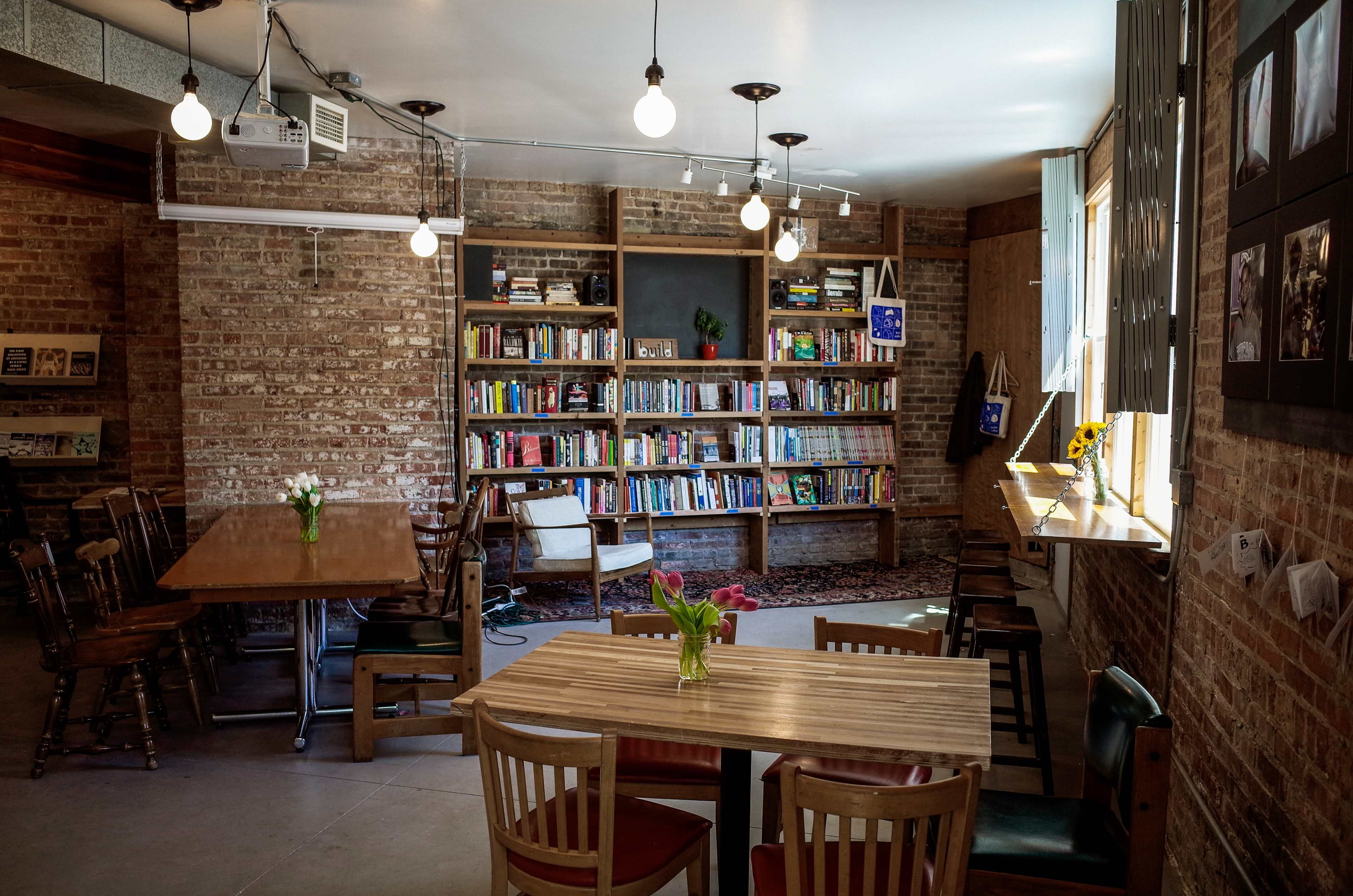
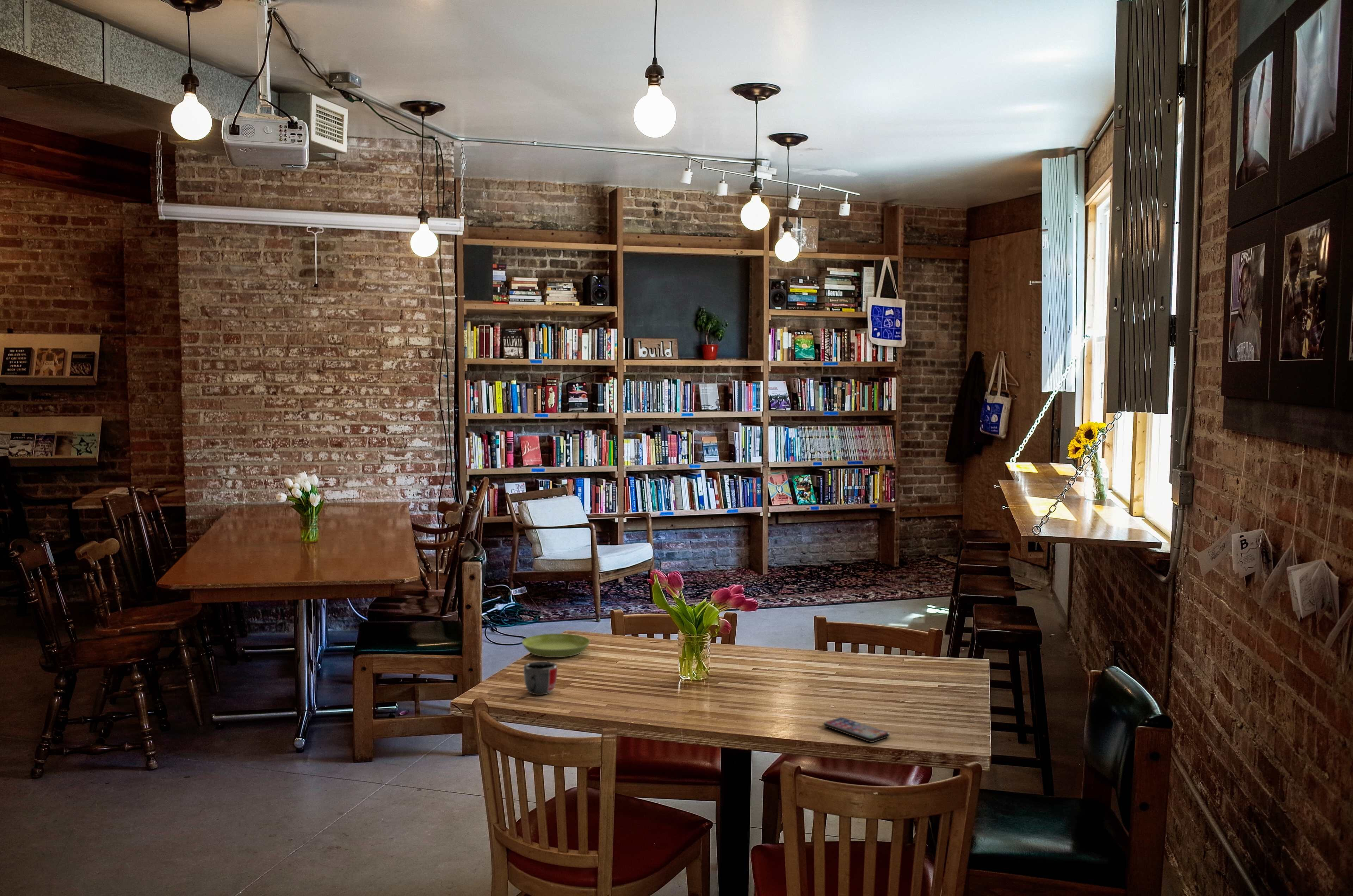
+ mug (538, 680)
+ saucer (556, 646)
+ smartphone (856, 729)
